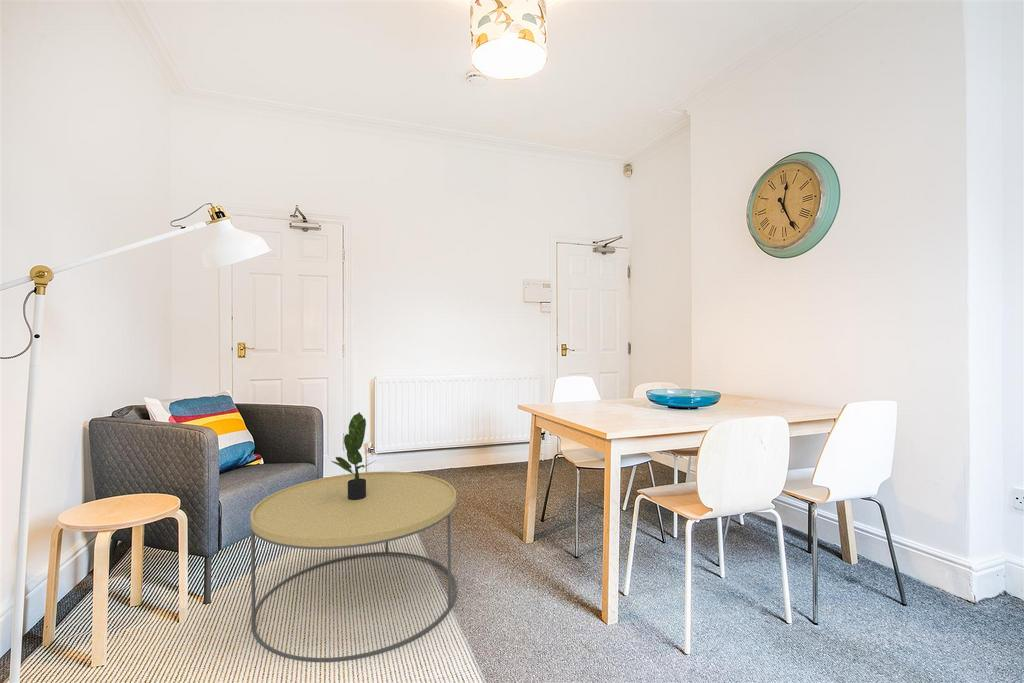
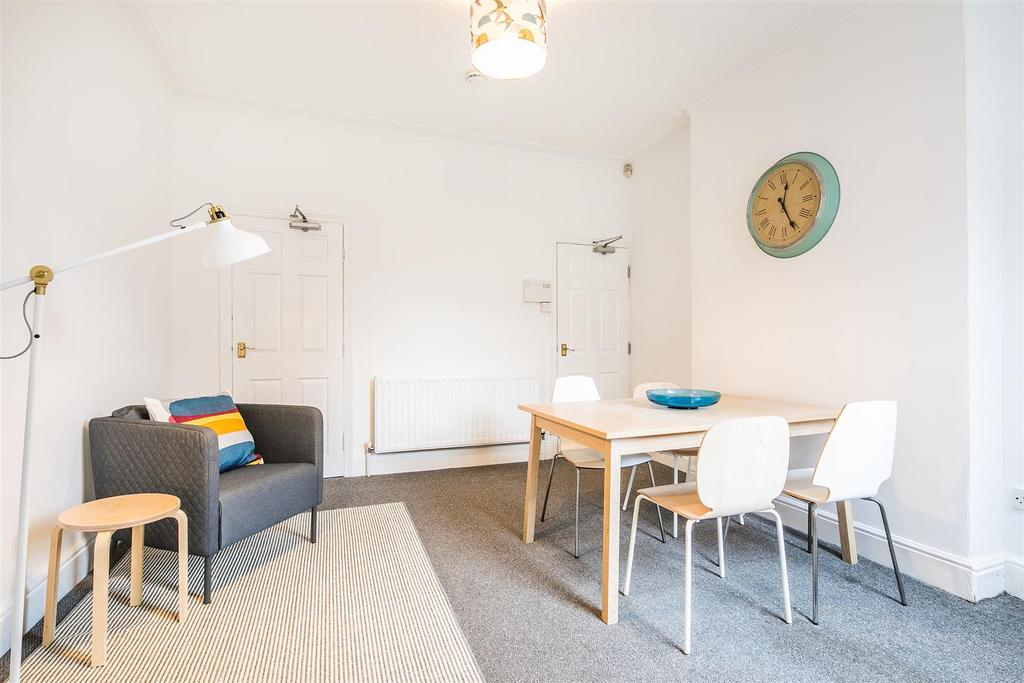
- coffee table (360, 546)
- potted plant (354, 452)
